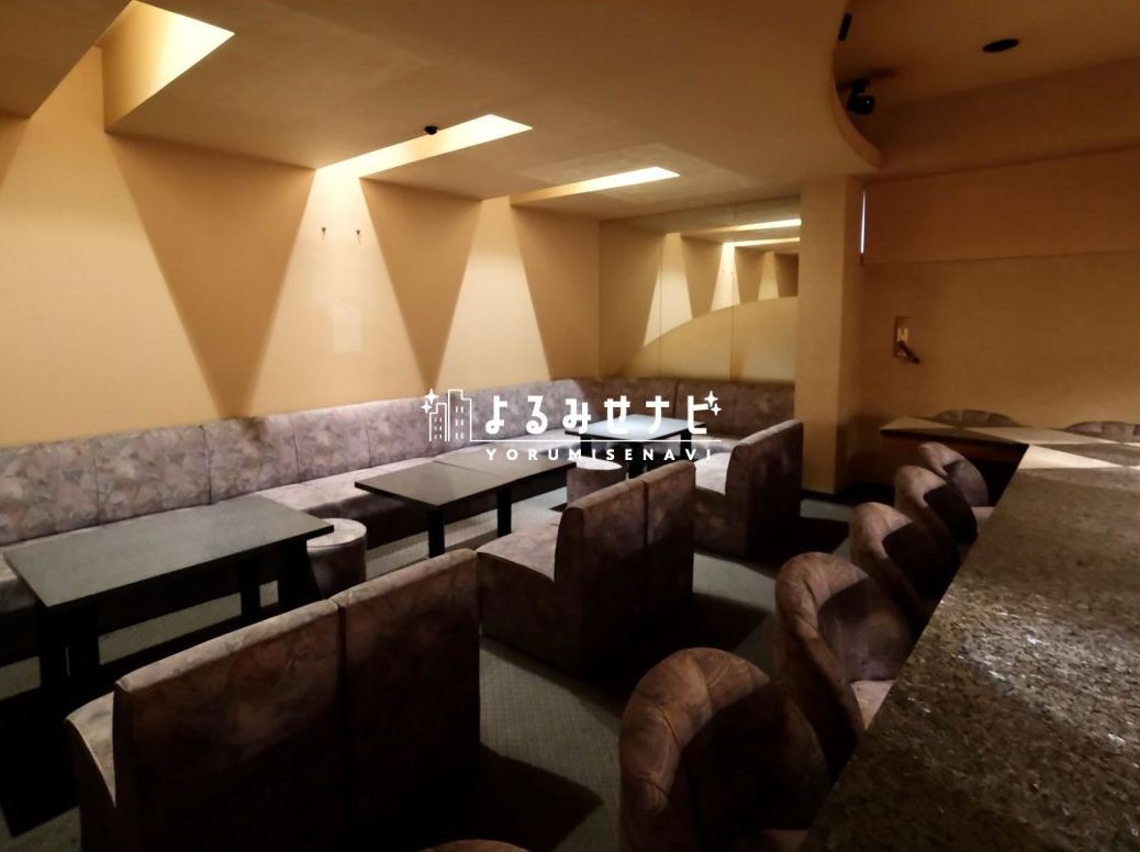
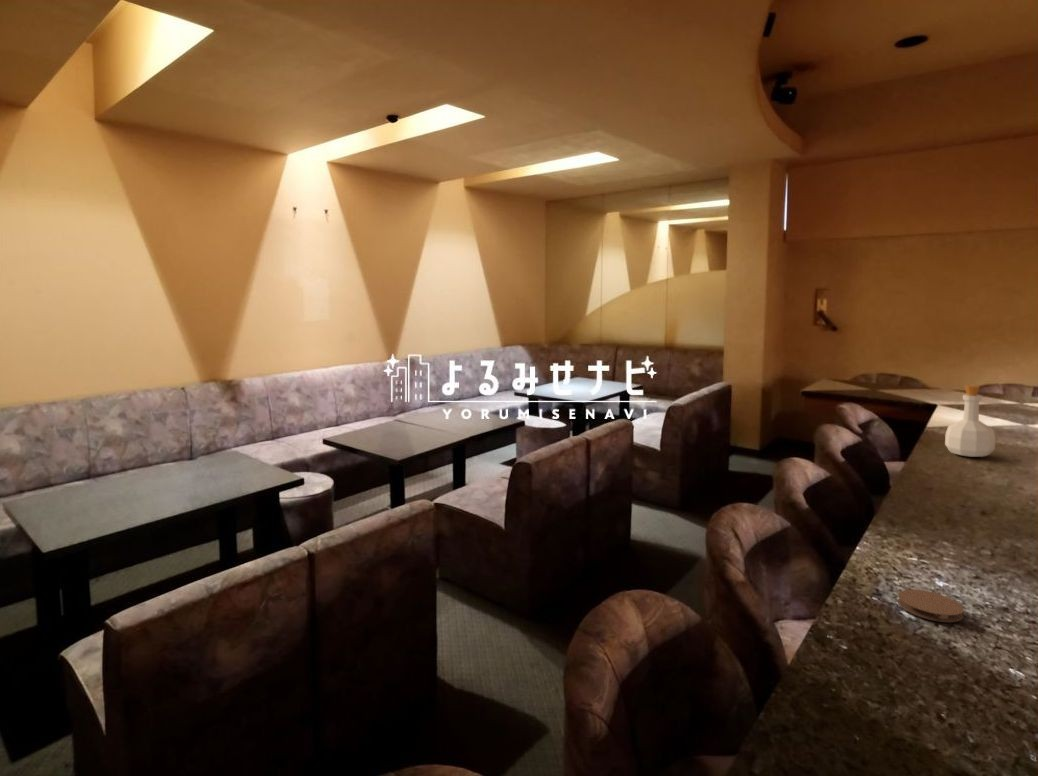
+ coaster (929, 605)
+ bottle (971, 420)
